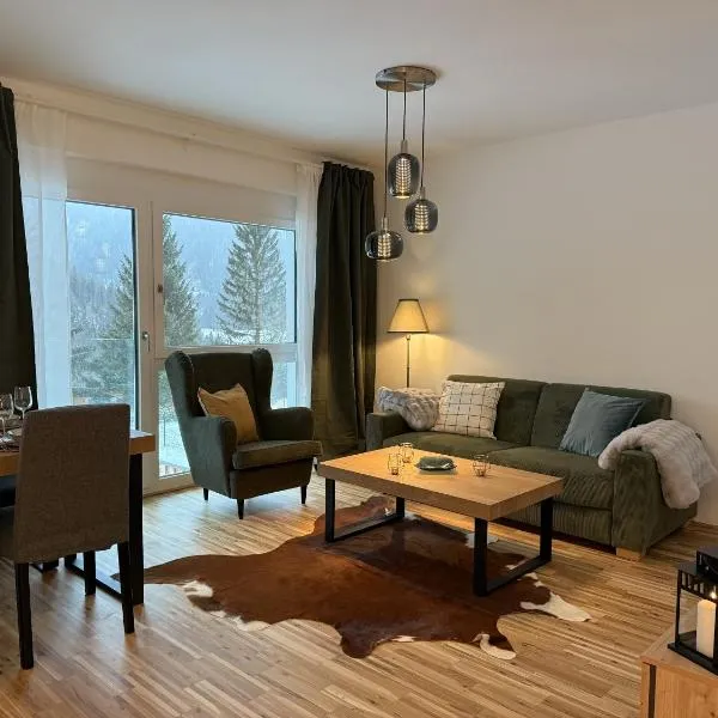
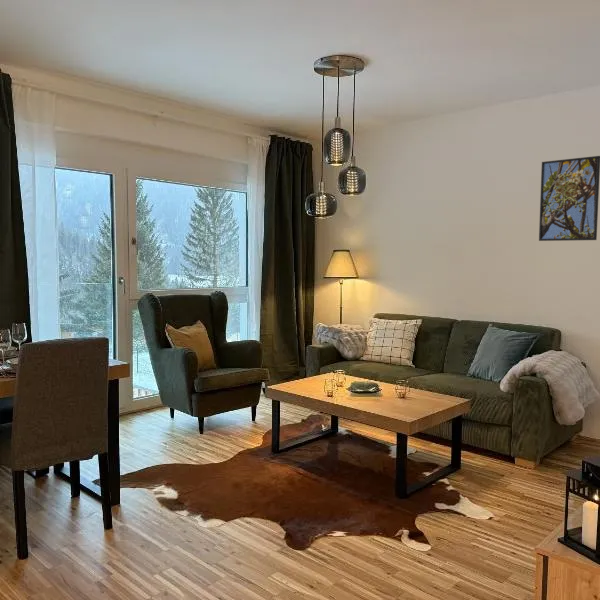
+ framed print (568, 200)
